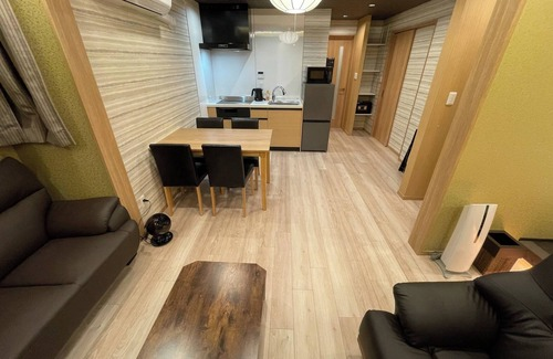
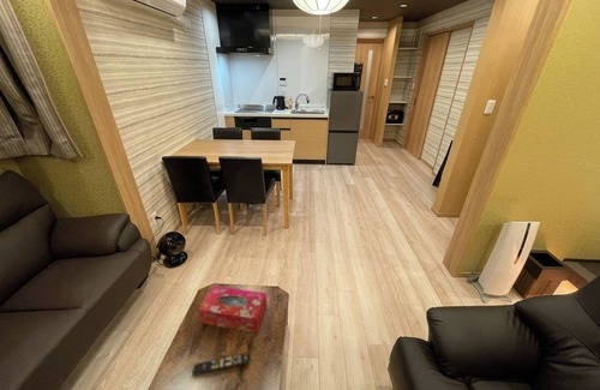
+ tissue box (234, 307)
+ remote control (222, 364)
